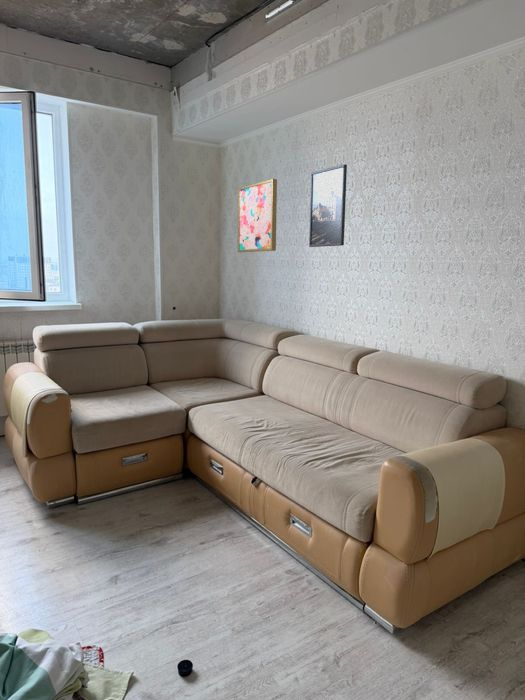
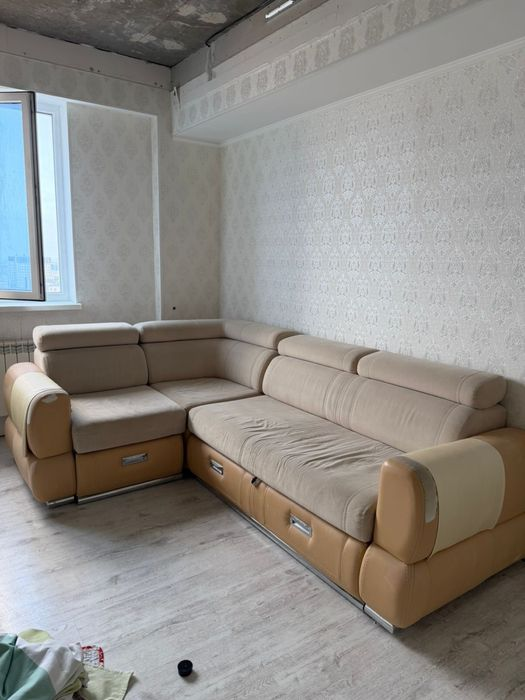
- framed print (327, 208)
- wall art (256, 218)
